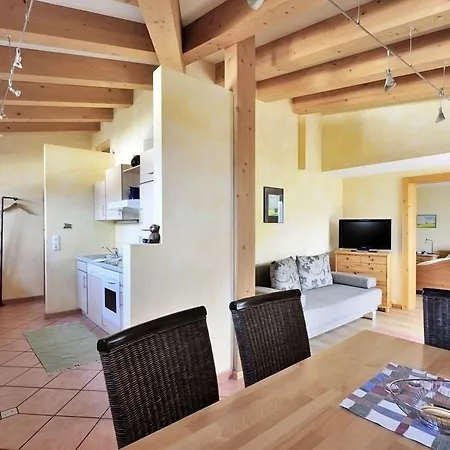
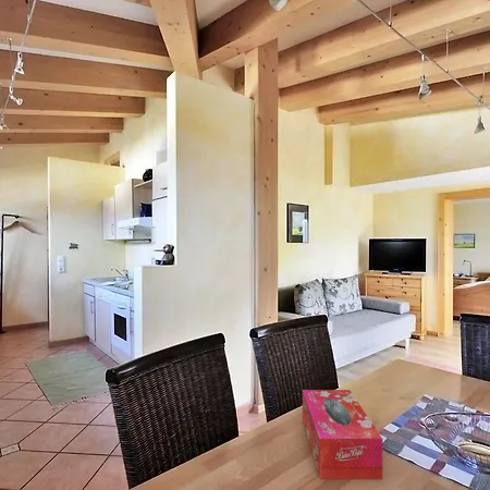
+ tissue box (336, 428)
